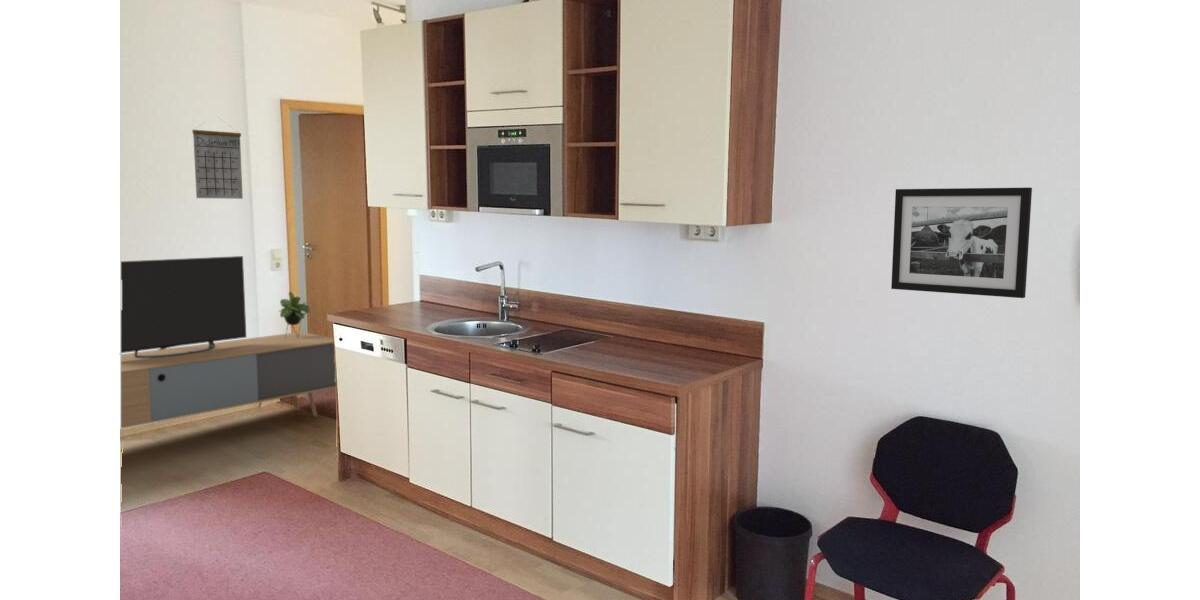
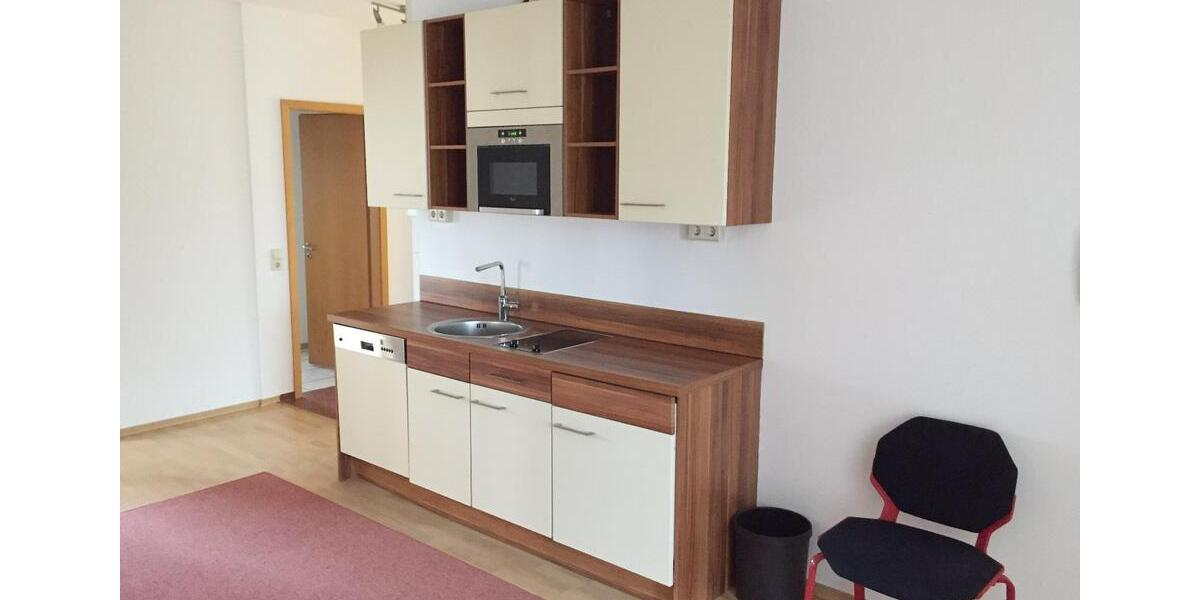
- picture frame (957, 241)
- calendar (218, 157)
- media console (182, 351)
